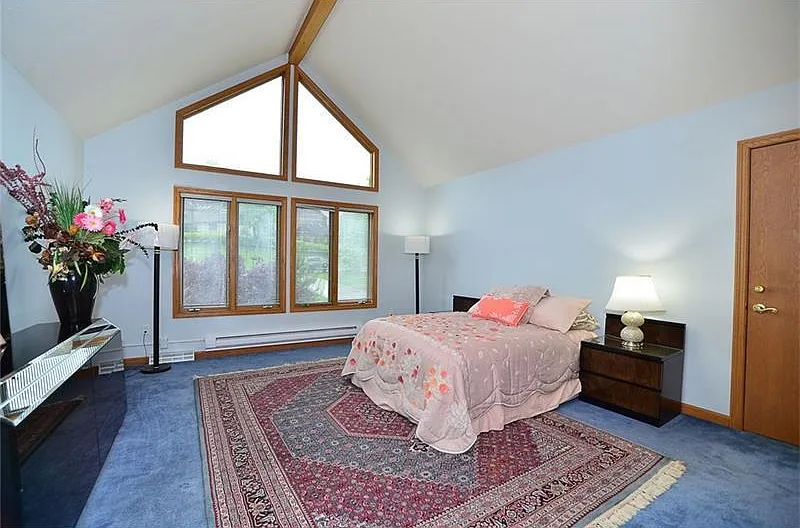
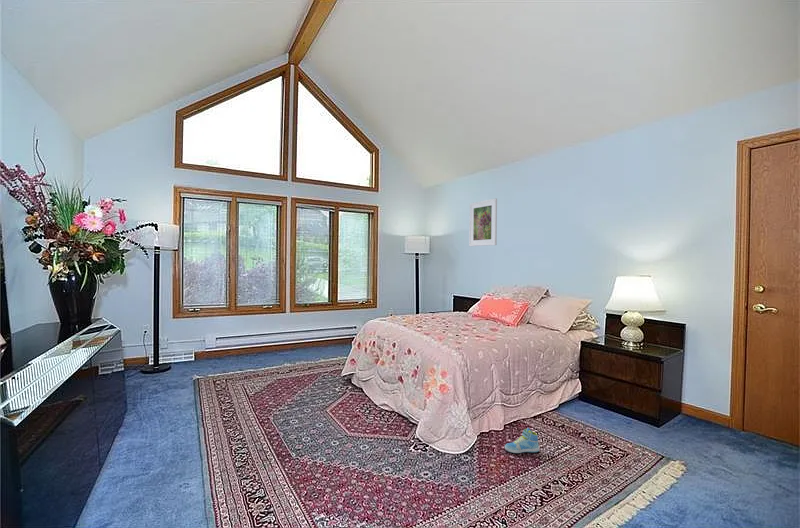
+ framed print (482, 223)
+ sneaker (521, 439)
